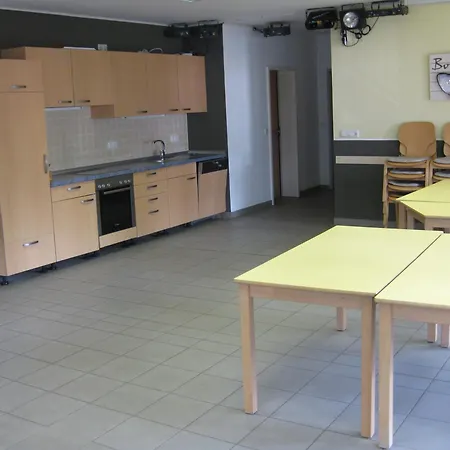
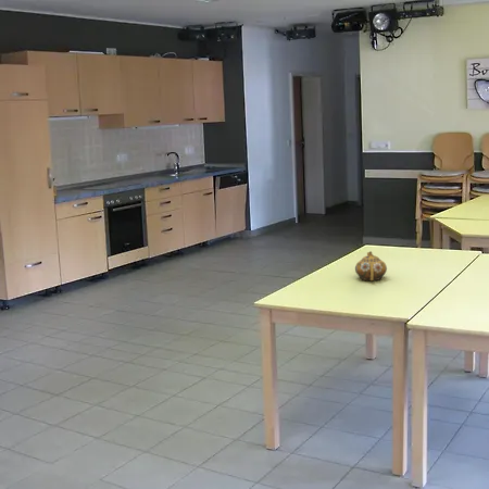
+ teapot (371, 264)
